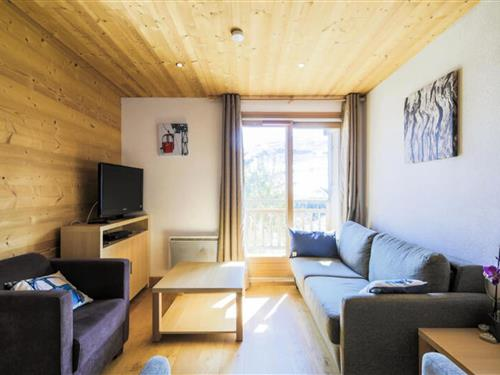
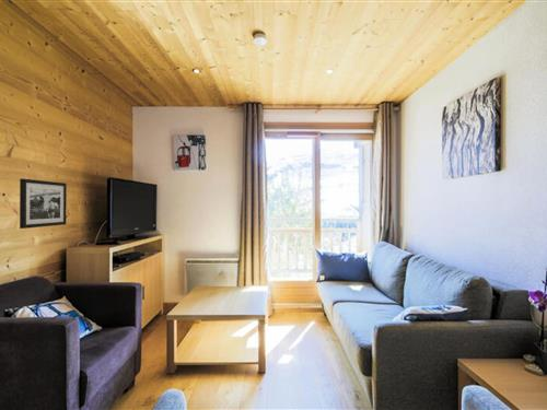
+ picture frame (45, 203)
